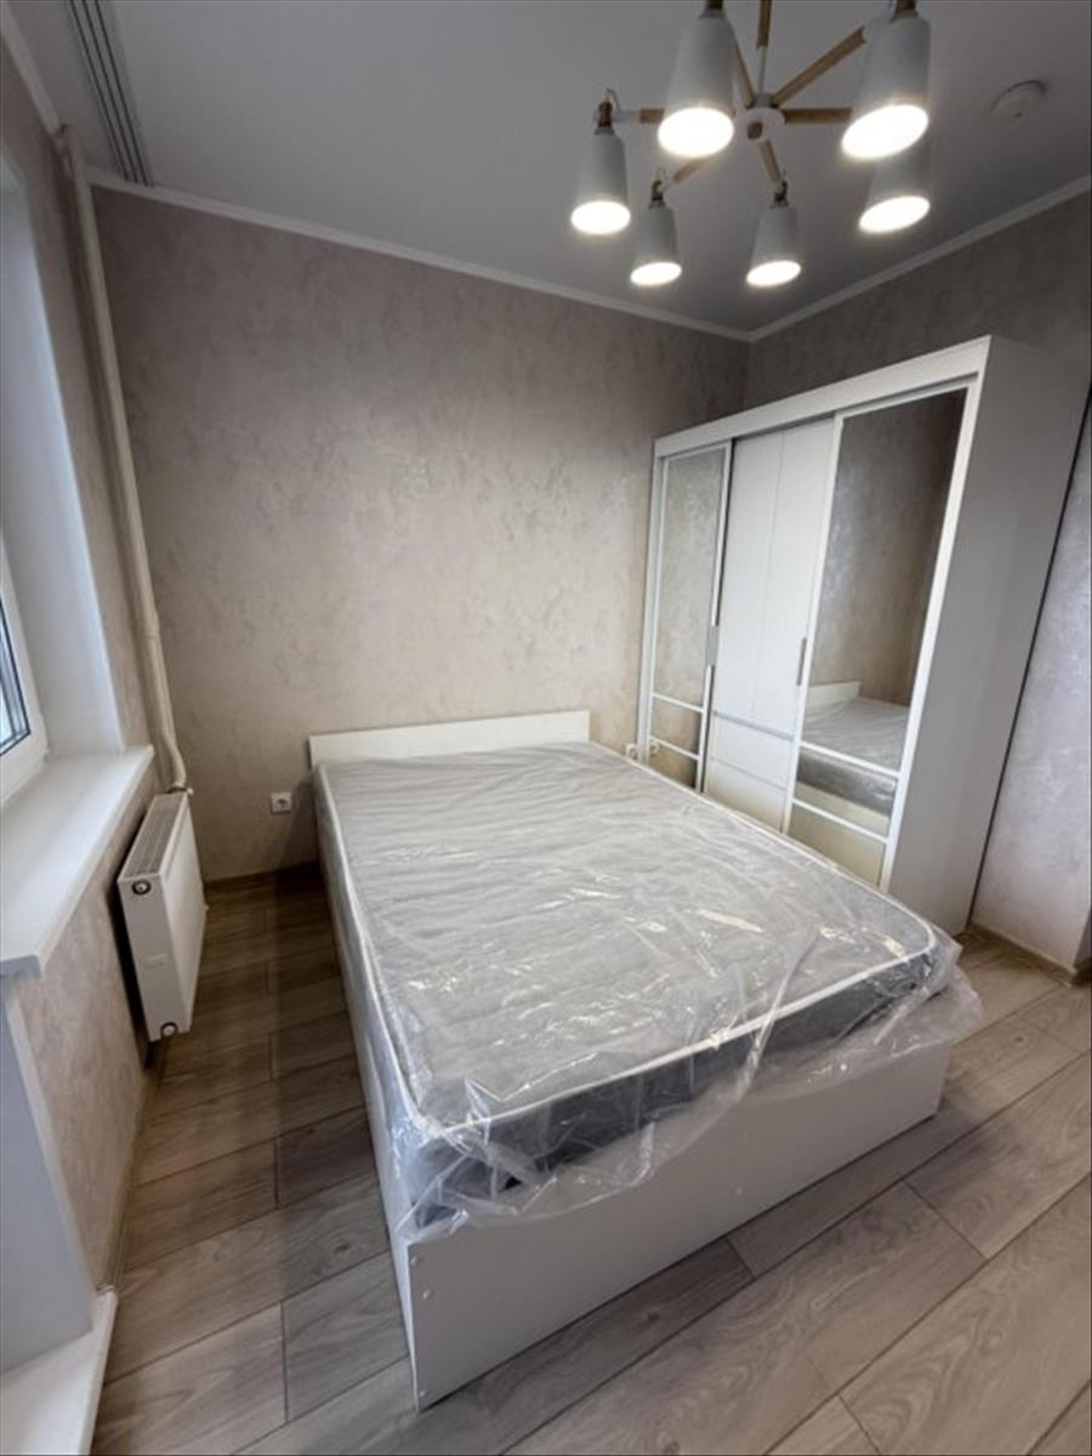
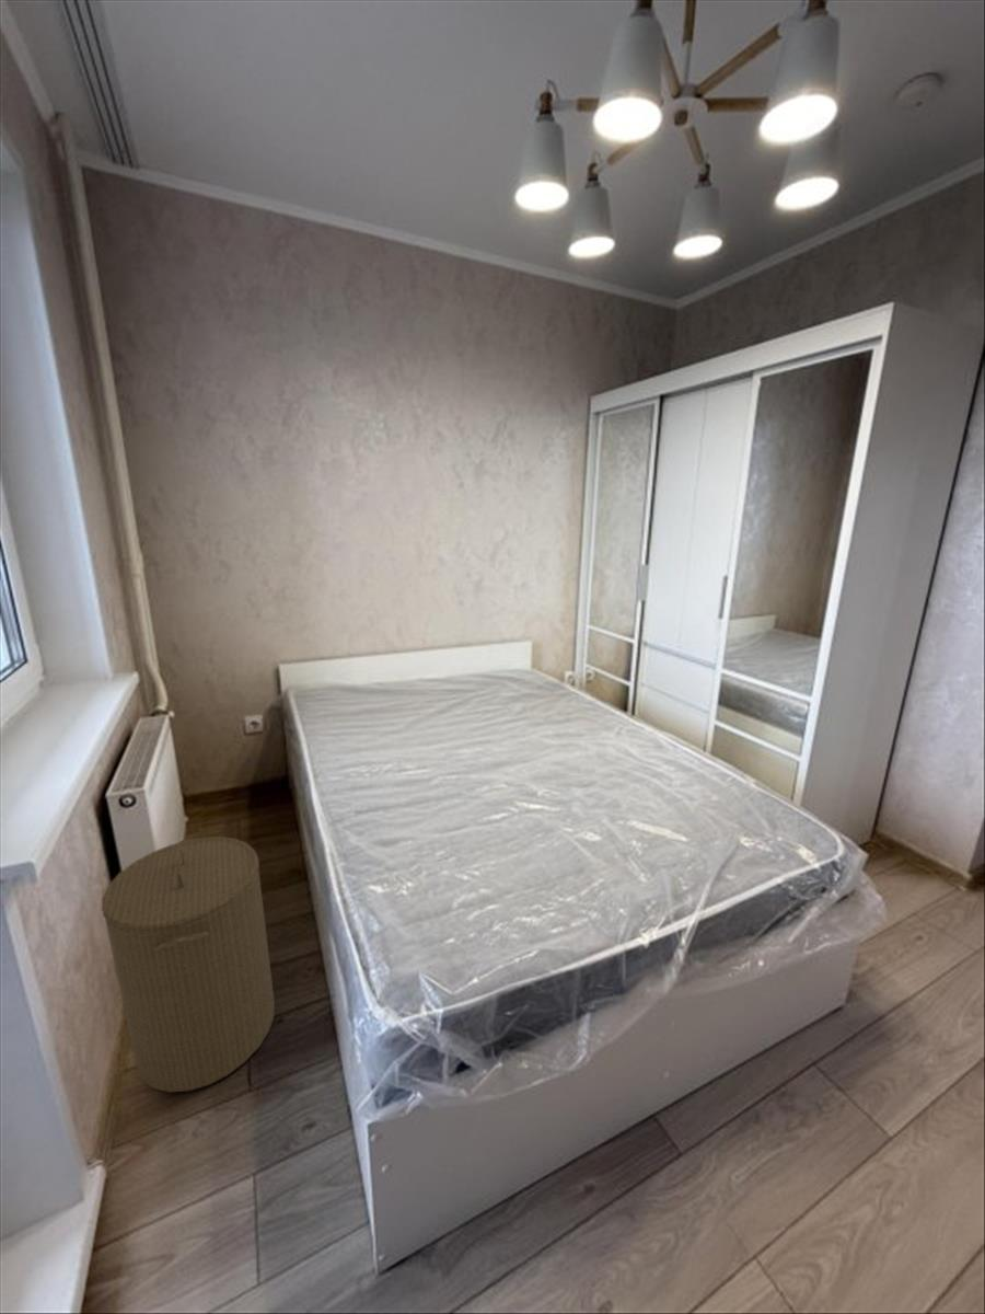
+ laundry hamper (195, 944)
